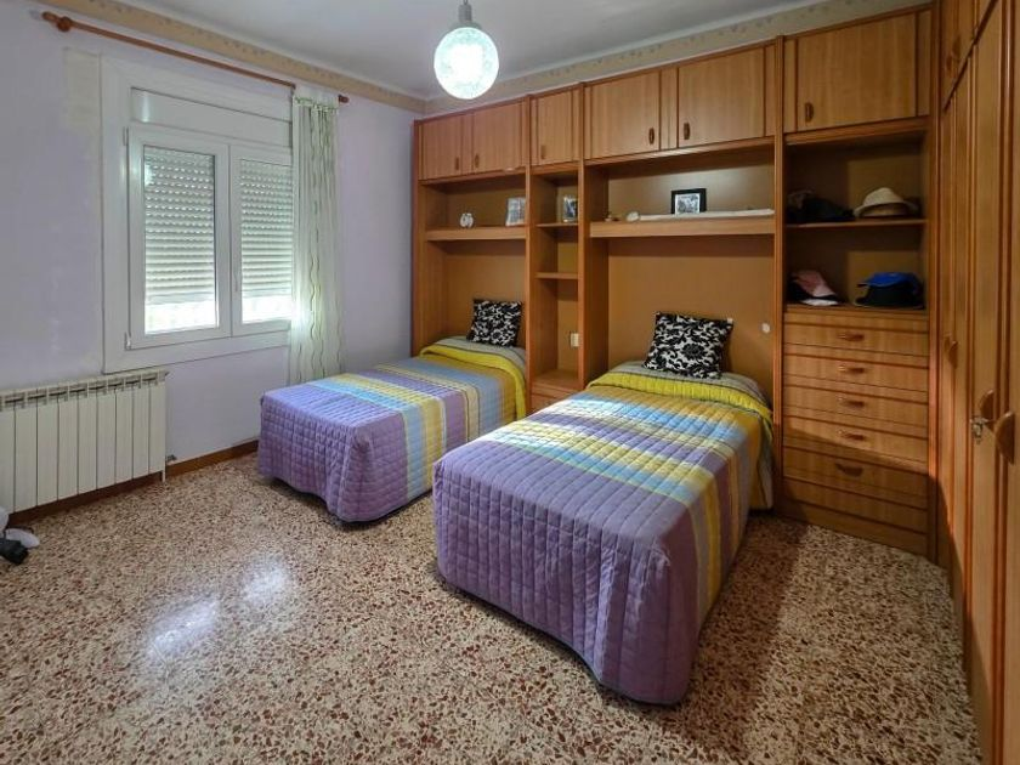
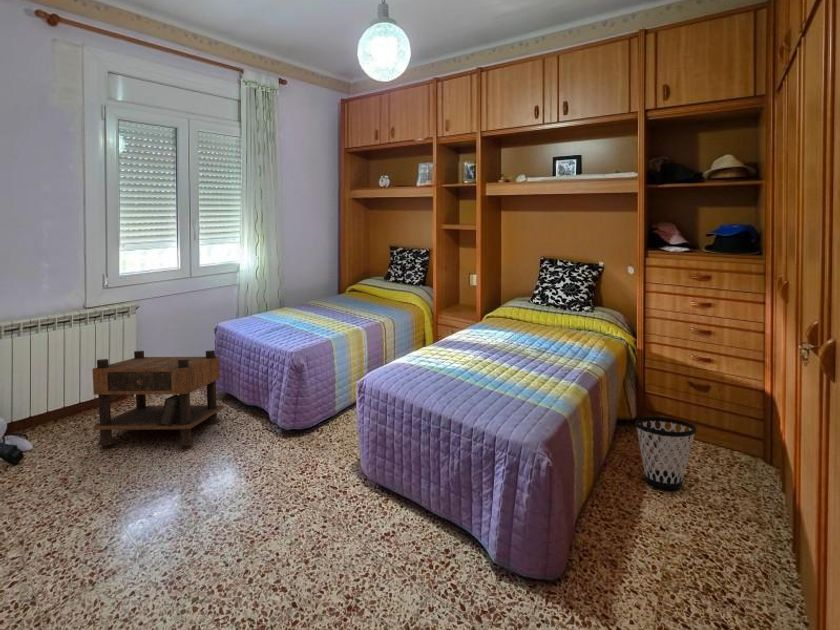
+ nightstand (162, 393)
+ wastebasket (663, 453)
